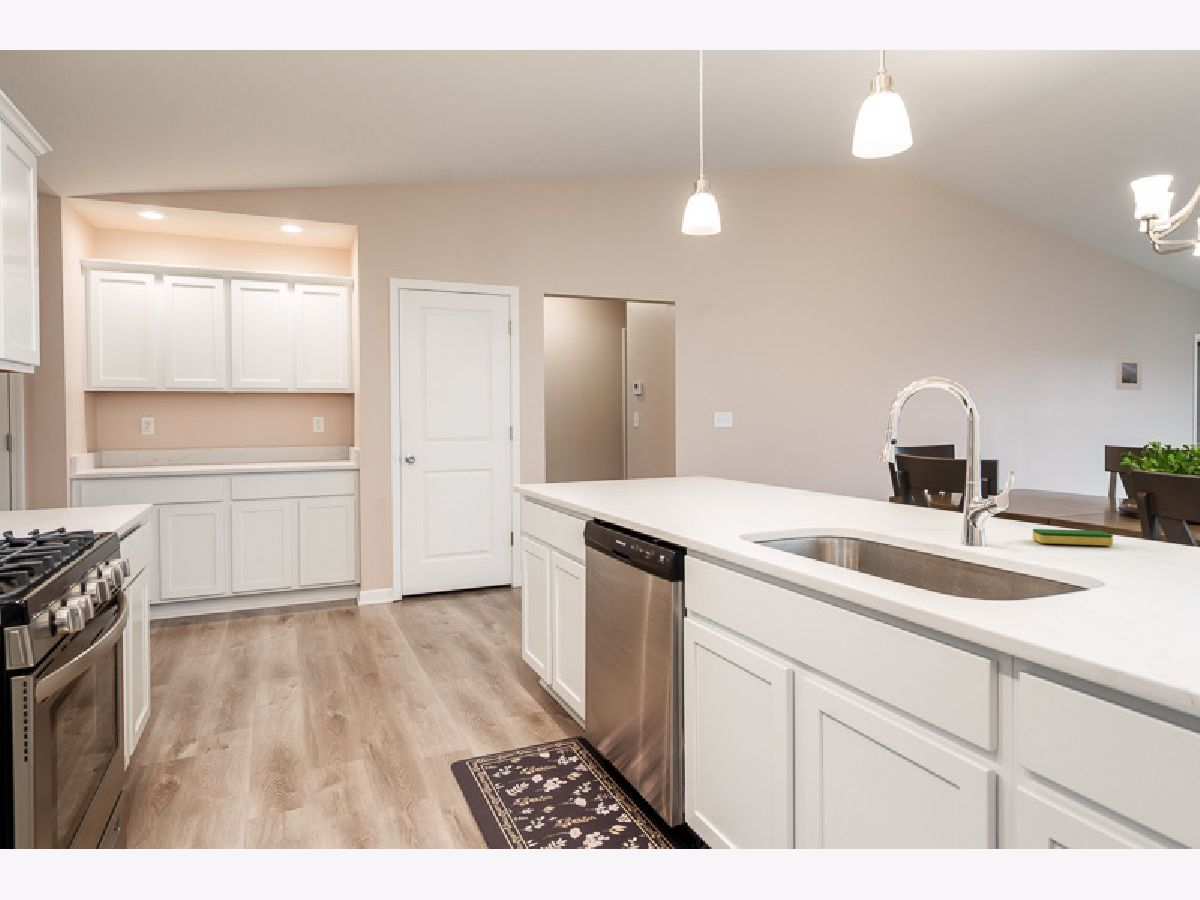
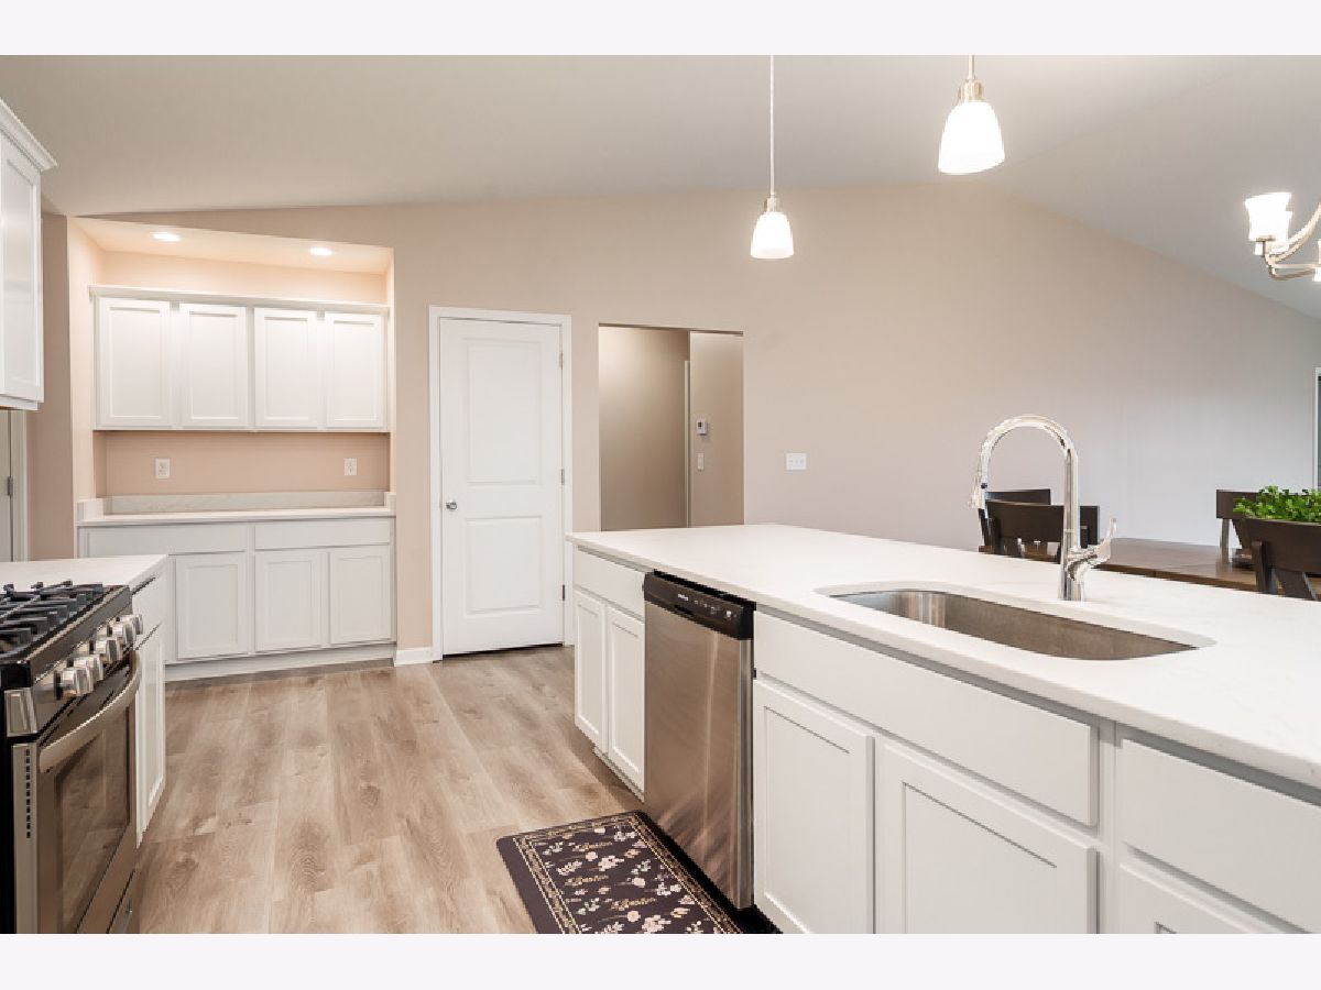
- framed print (1129, 373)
- dish sponge (1071, 537)
